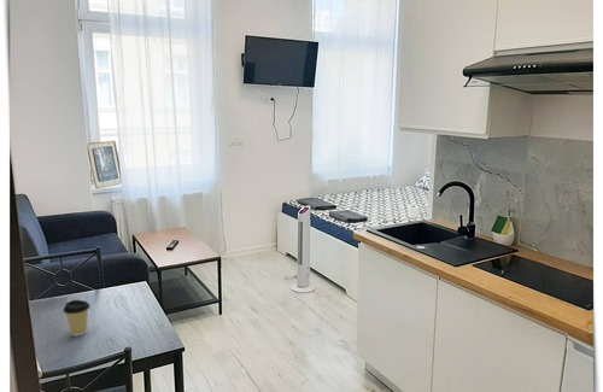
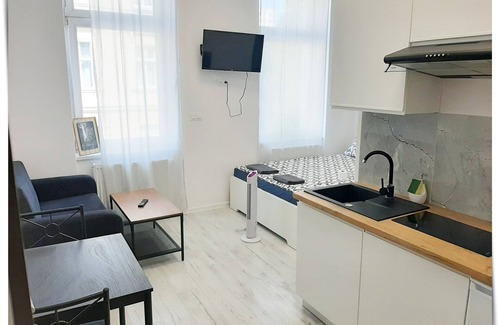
- coffee cup (77, 317)
